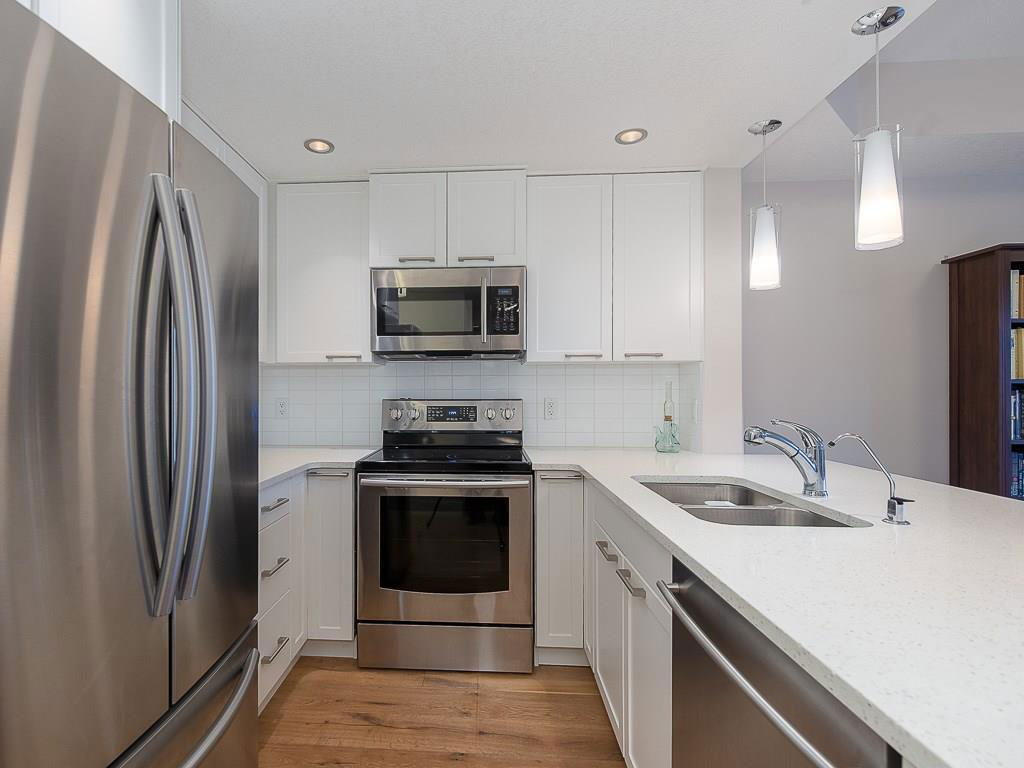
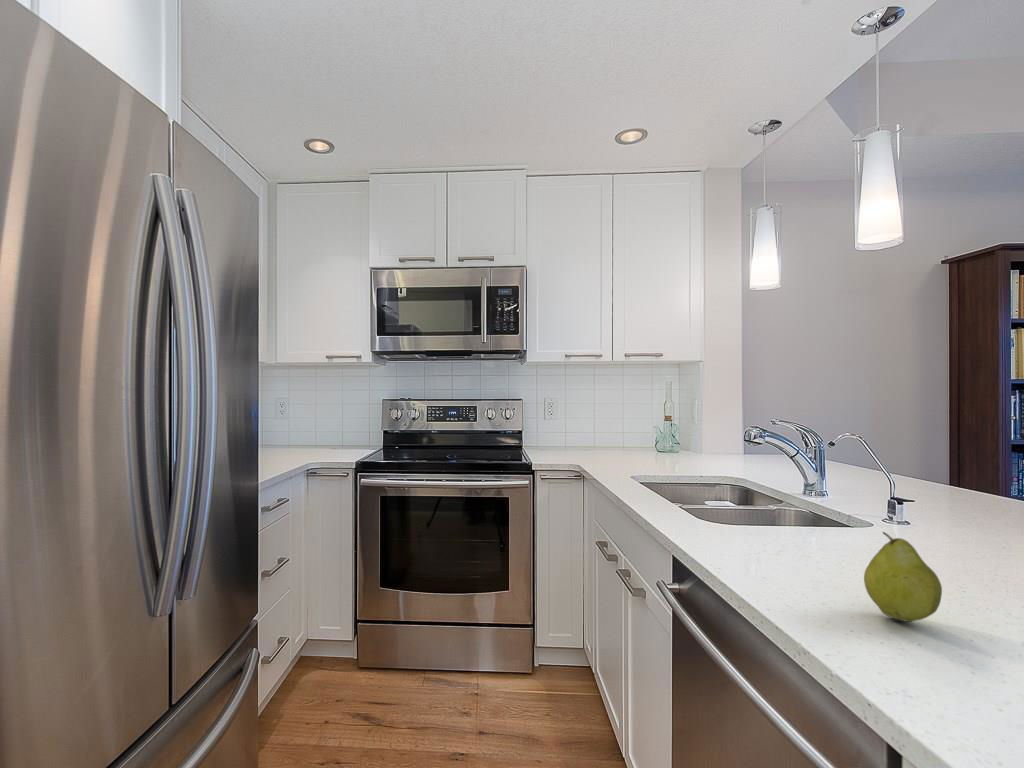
+ fruit (901, 576)
